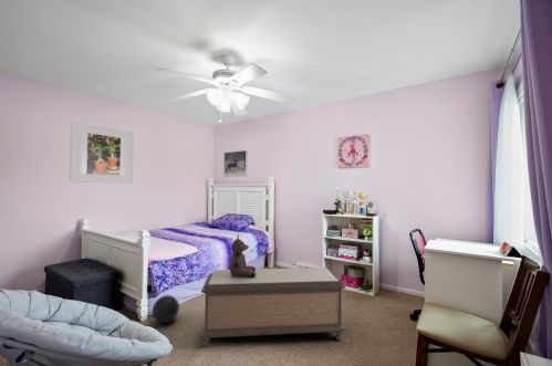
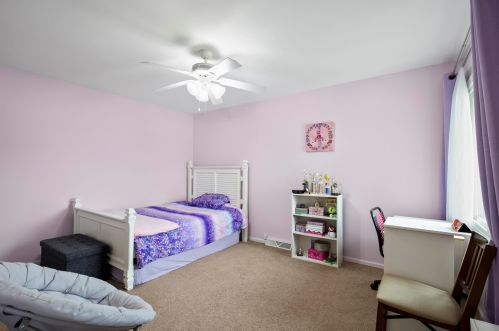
- bench (272, 303)
- teddy bear (242, 254)
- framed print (235, 164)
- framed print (104, 155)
- ball (165, 309)
